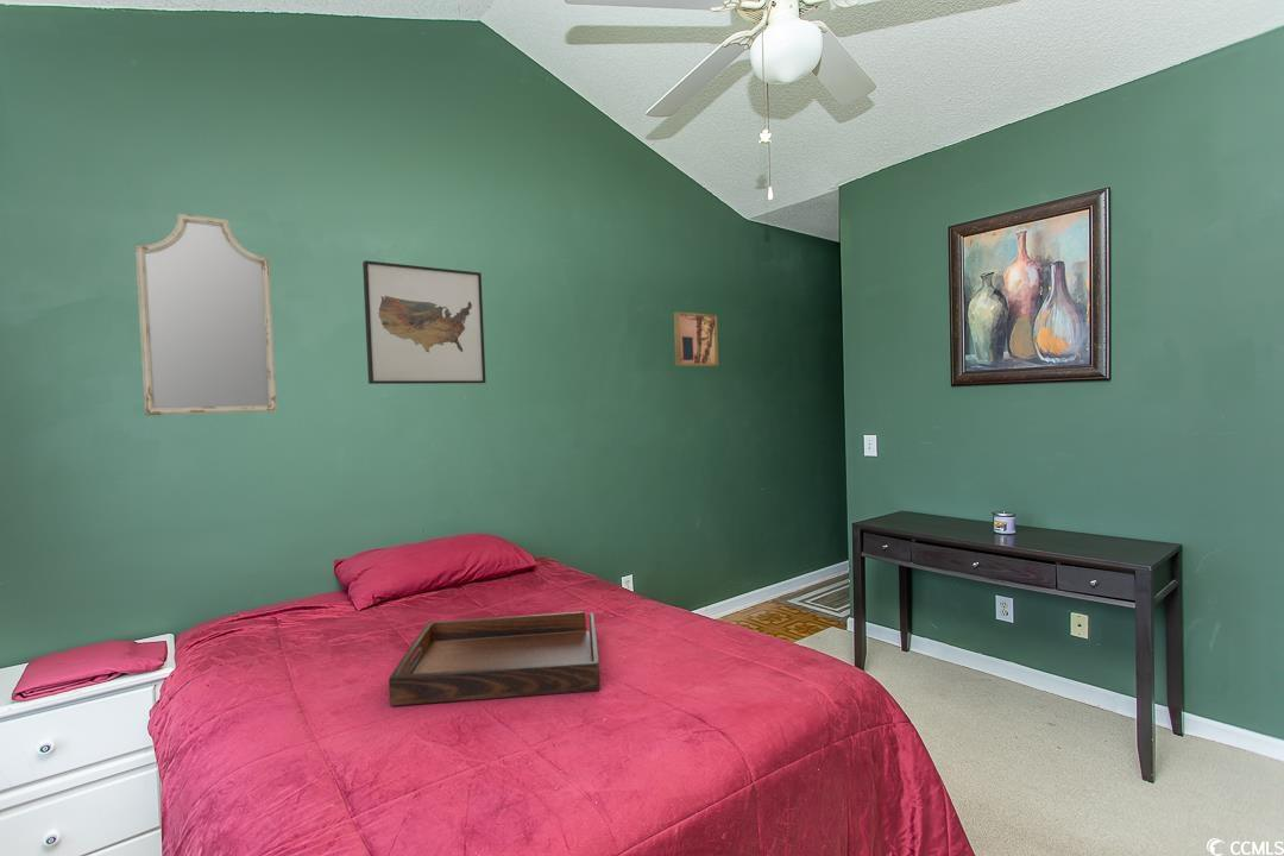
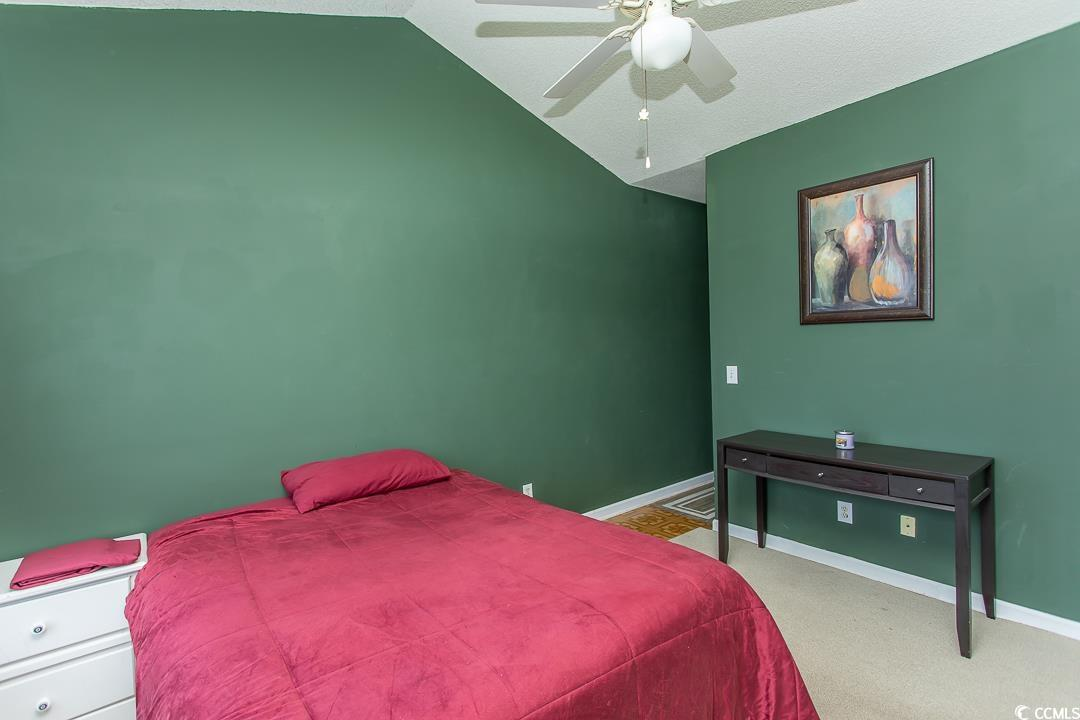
- wall art (696, 339)
- home mirror (208, 315)
- wall art (427, 325)
- serving tray (505, 652)
